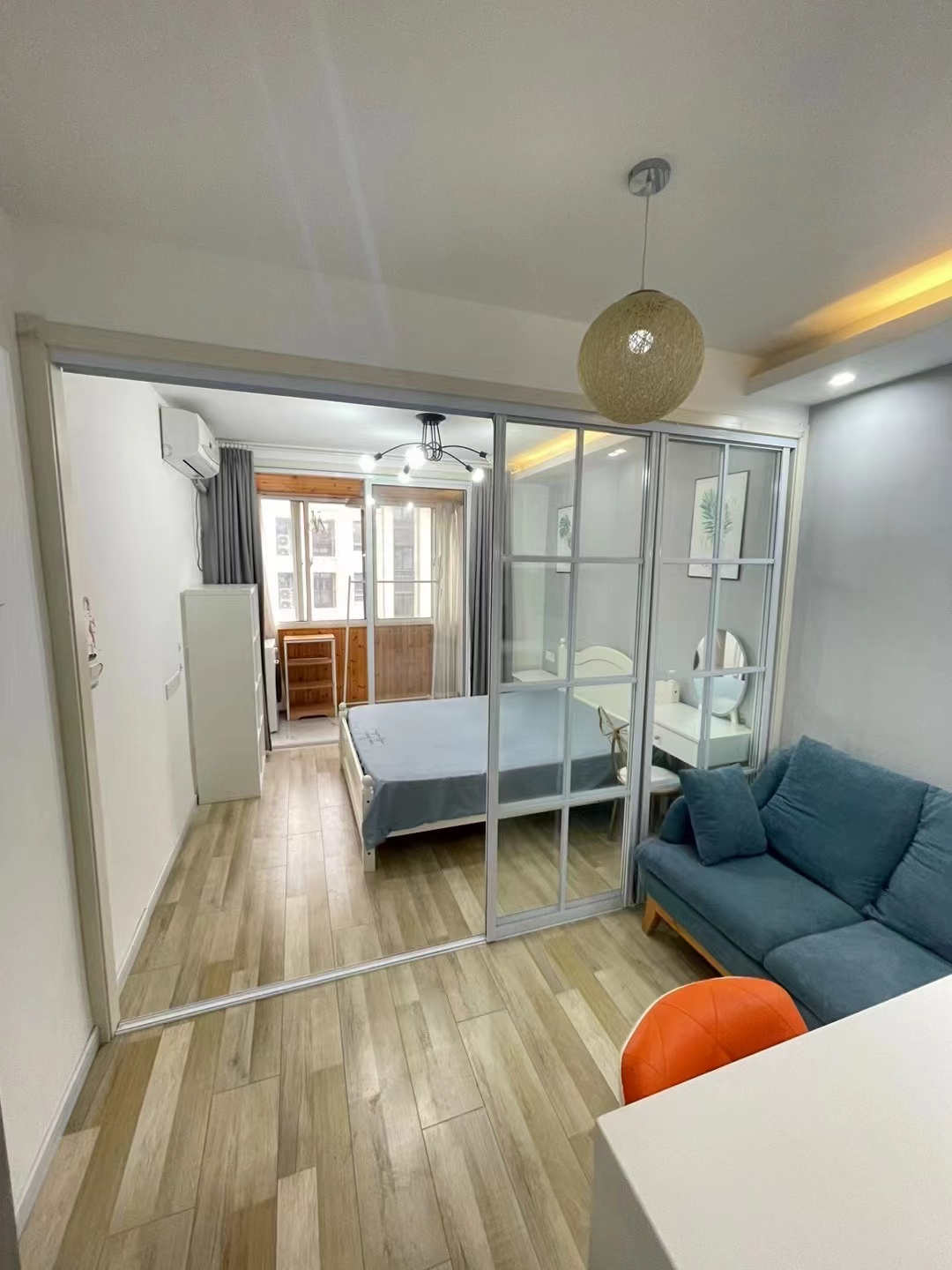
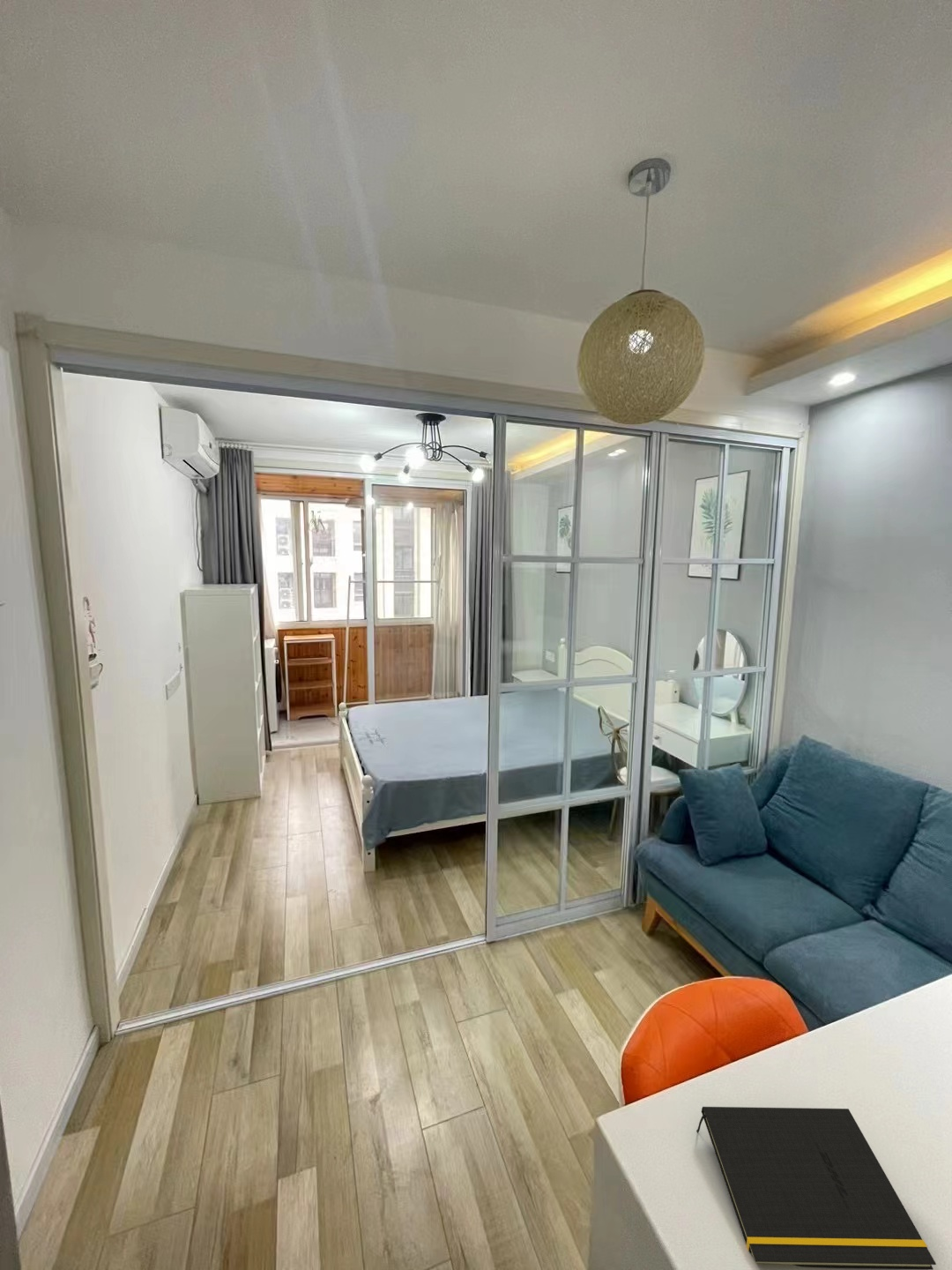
+ notepad (806, 1179)
